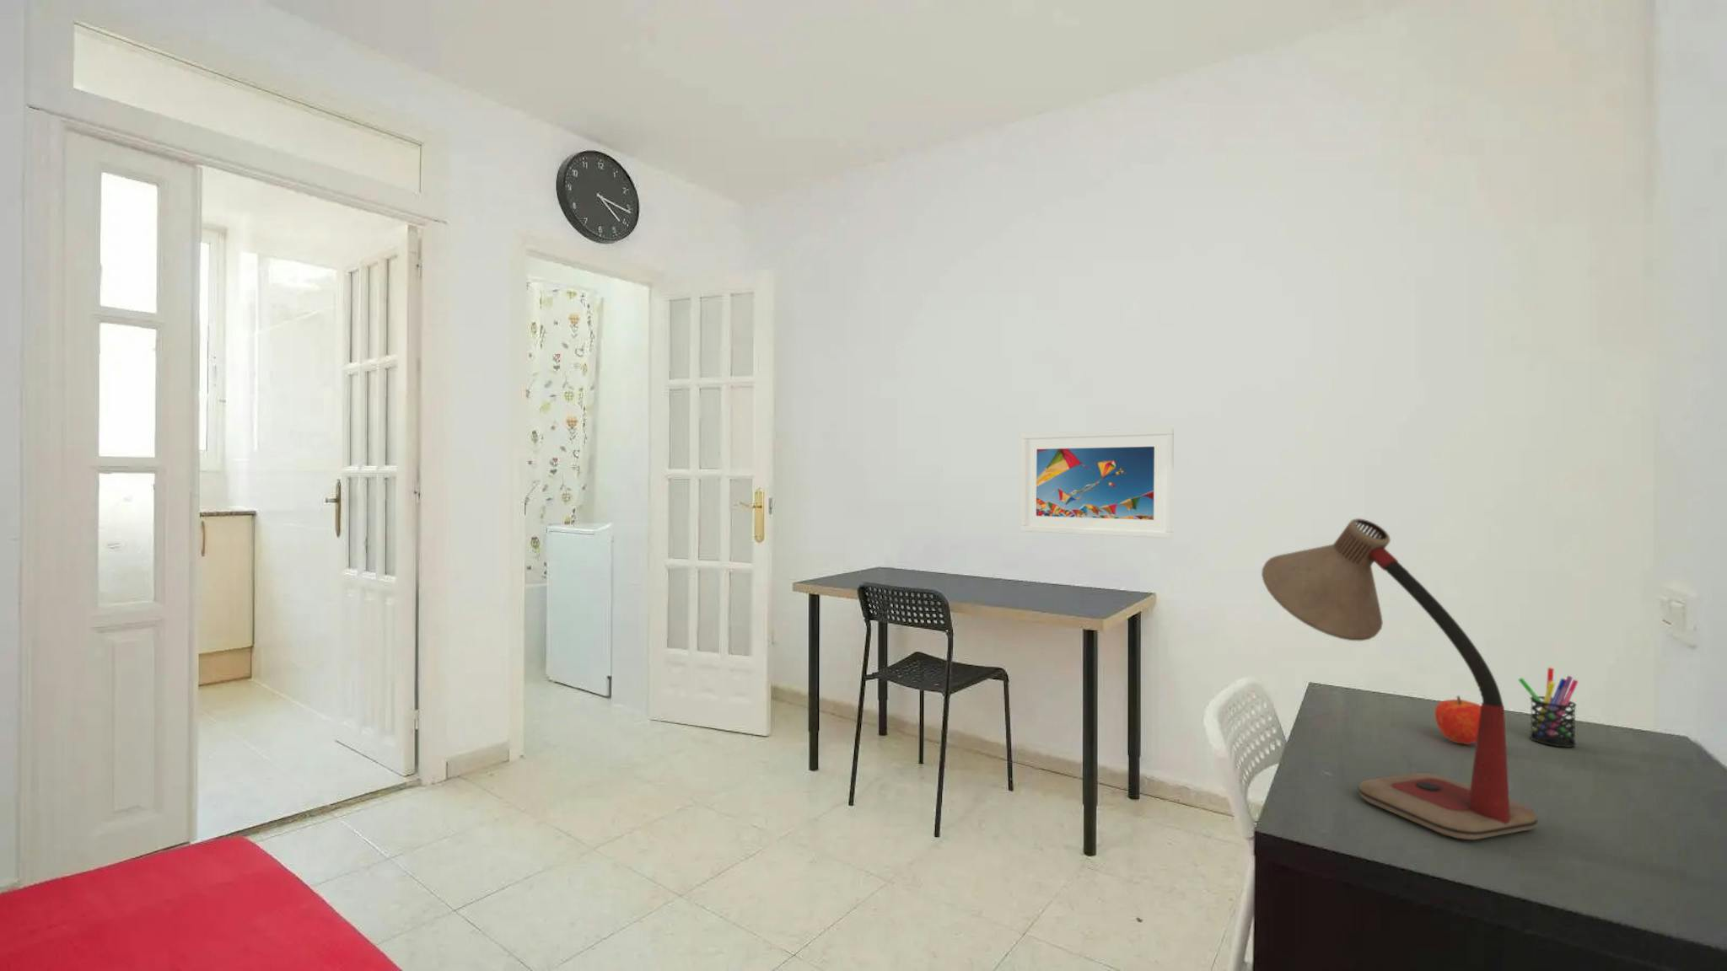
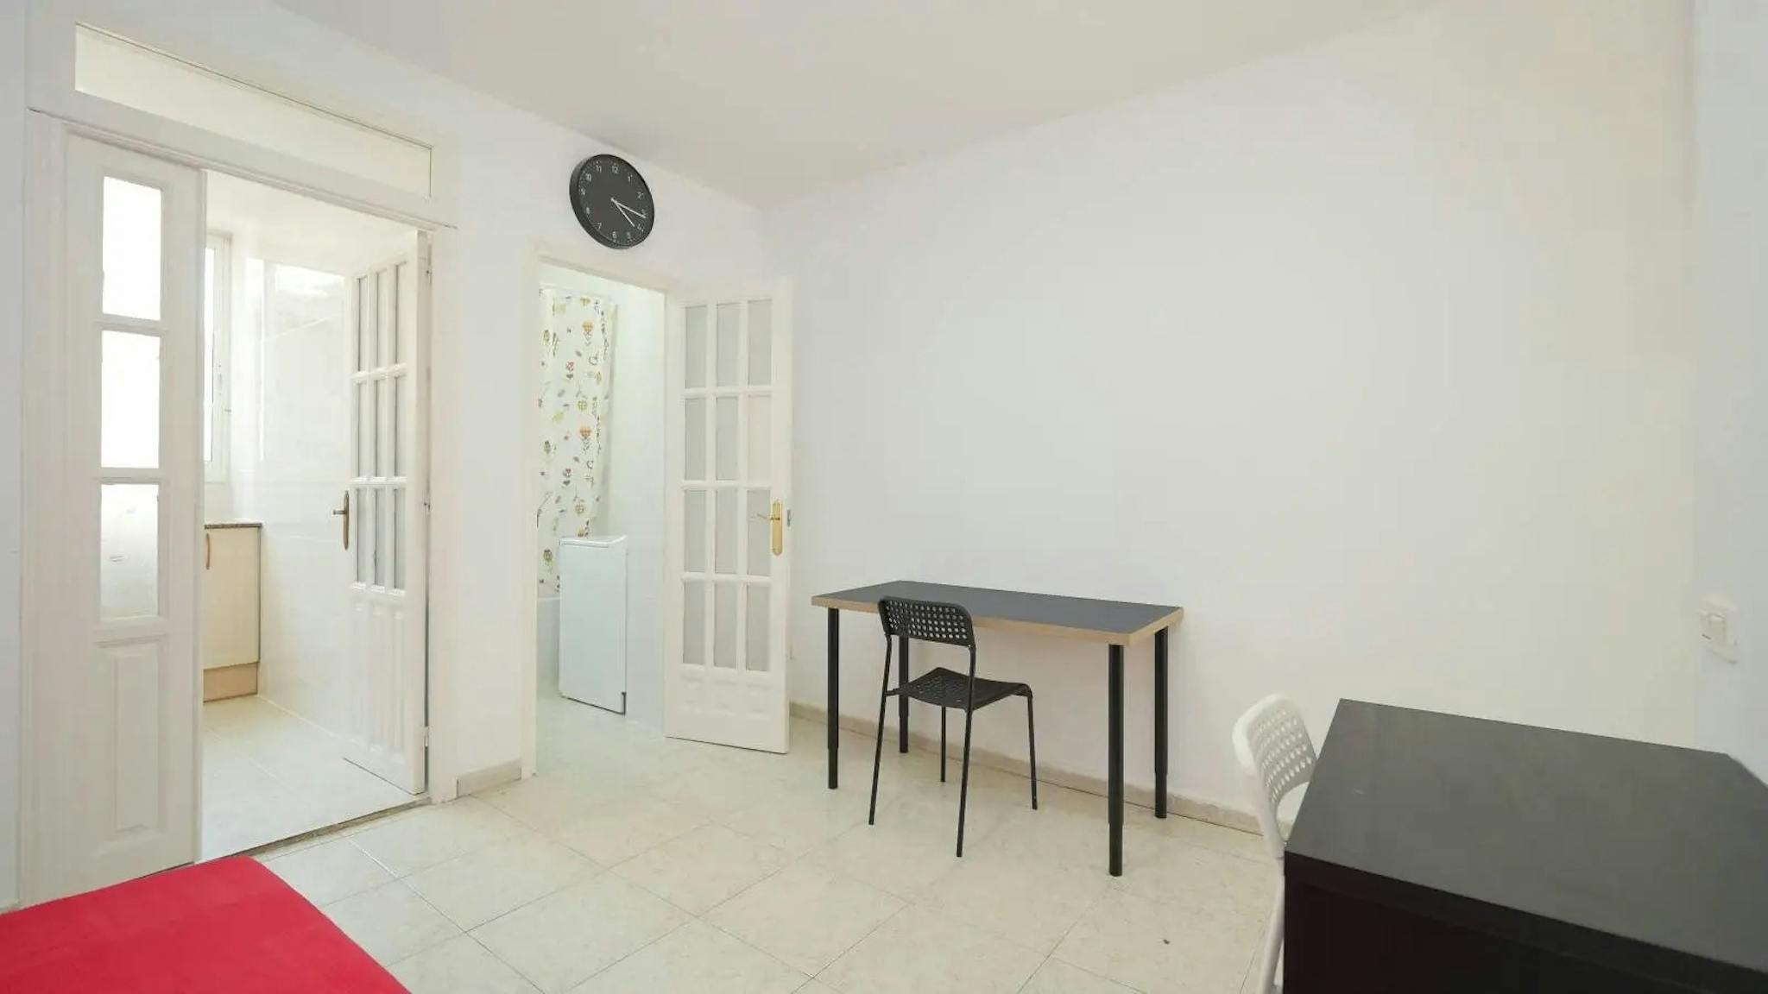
- pen holder (1547, 704)
- desk lamp (1374, 637)
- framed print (1092, 483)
- fruit (1460, 718)
